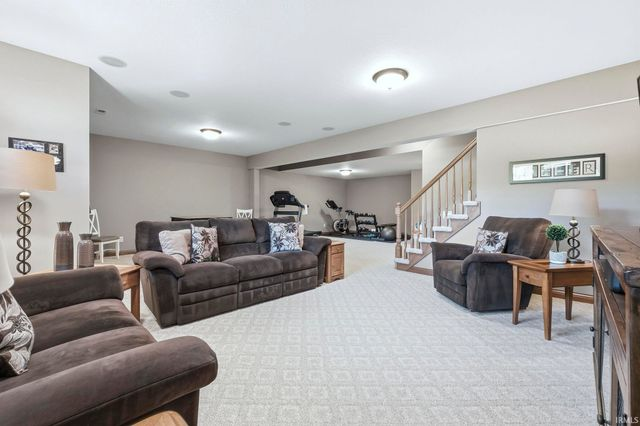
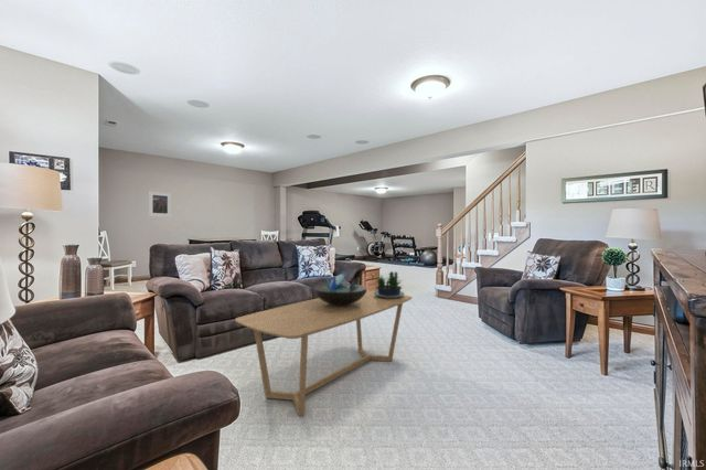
+ coffee table (331, 328)
+ potted plant (391, 284)
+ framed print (160, 204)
+ decorative bowl (340, 287)
